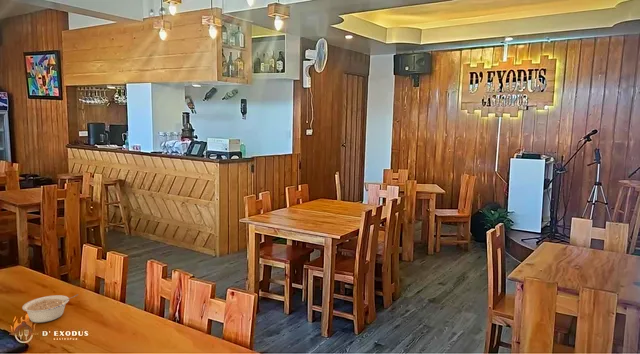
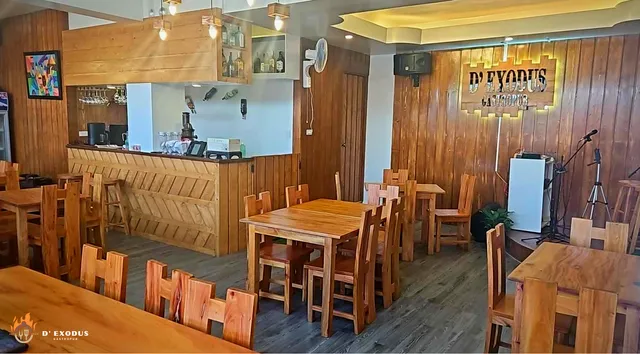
- legume (48, 307)
